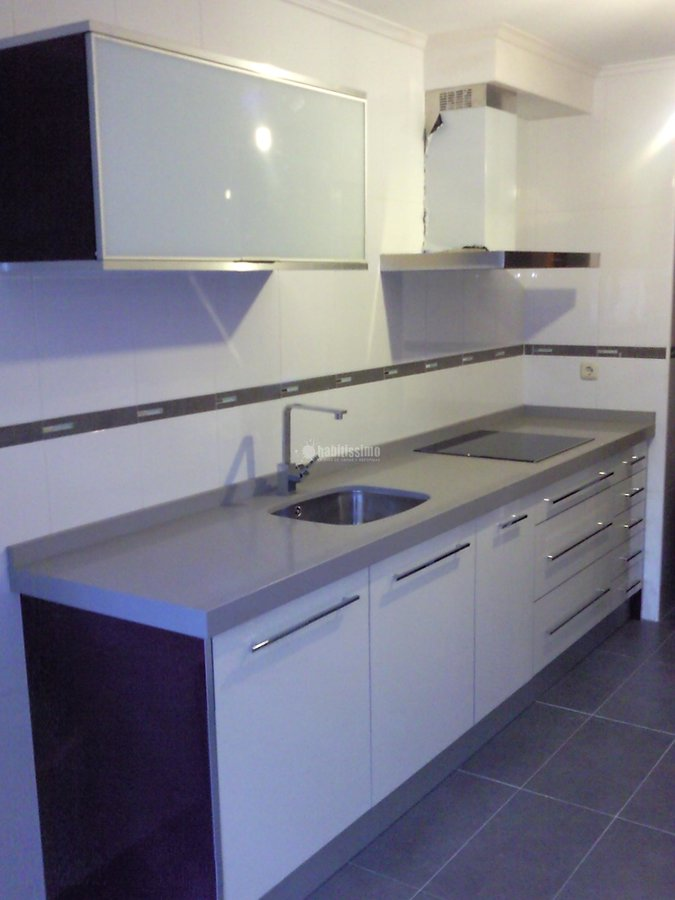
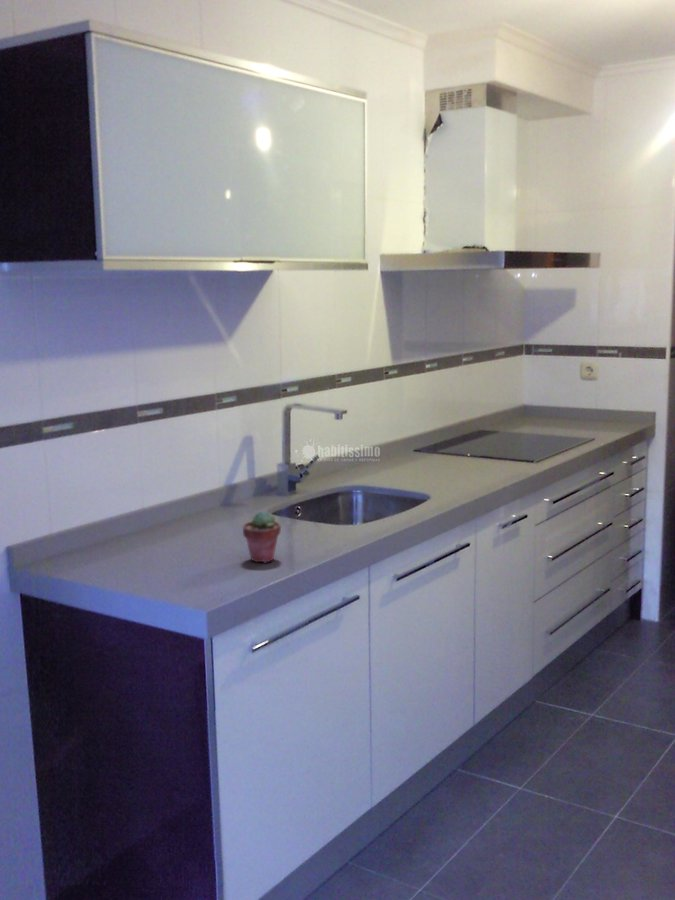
+ potted succulent (261, 534)
